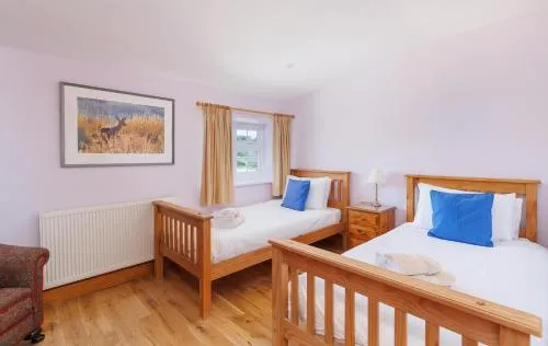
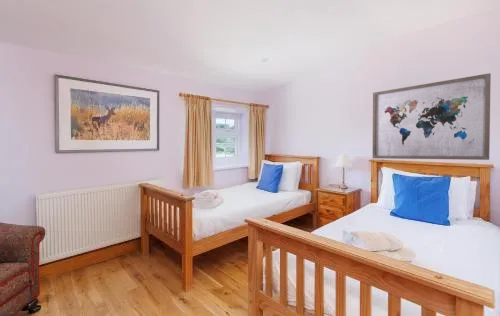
+ wall art (423, 121)
